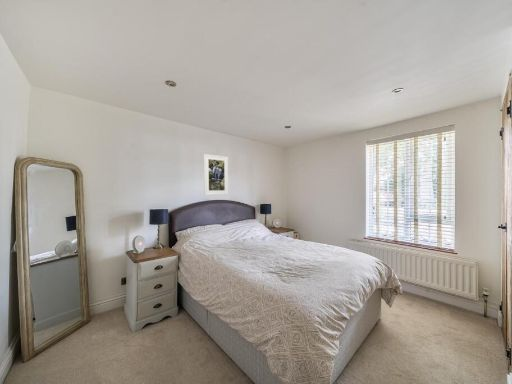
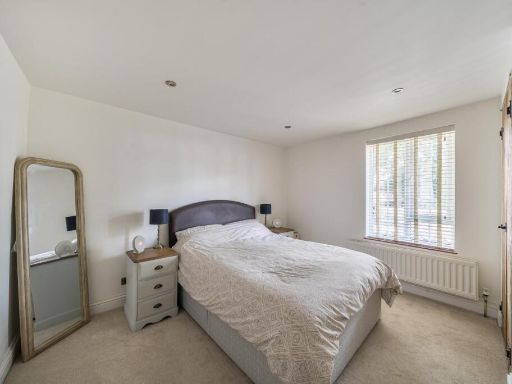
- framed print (216, 175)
